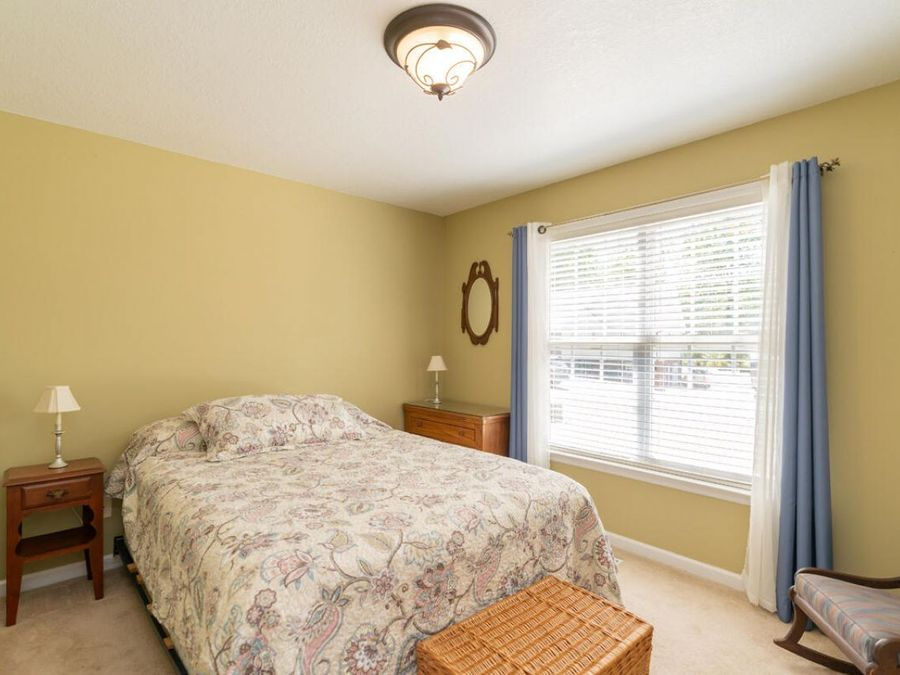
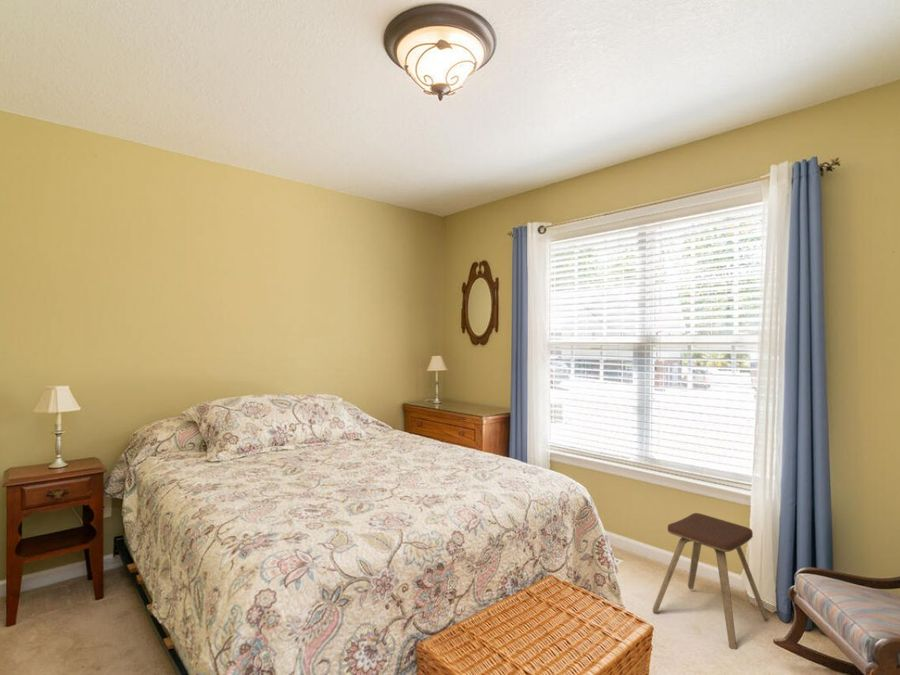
+ music stool (718, 569)
